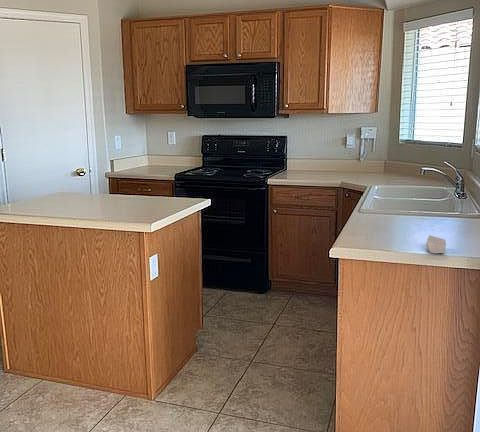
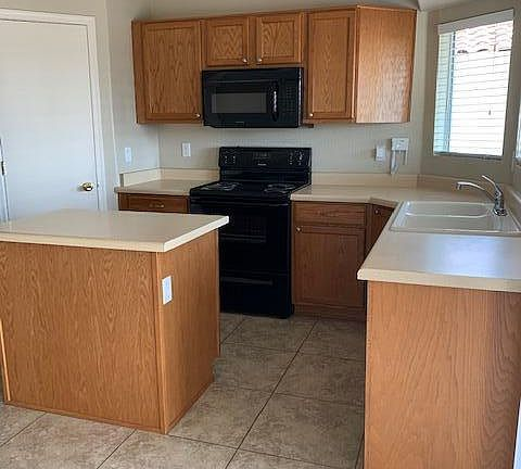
- soap bar (435, 244)
